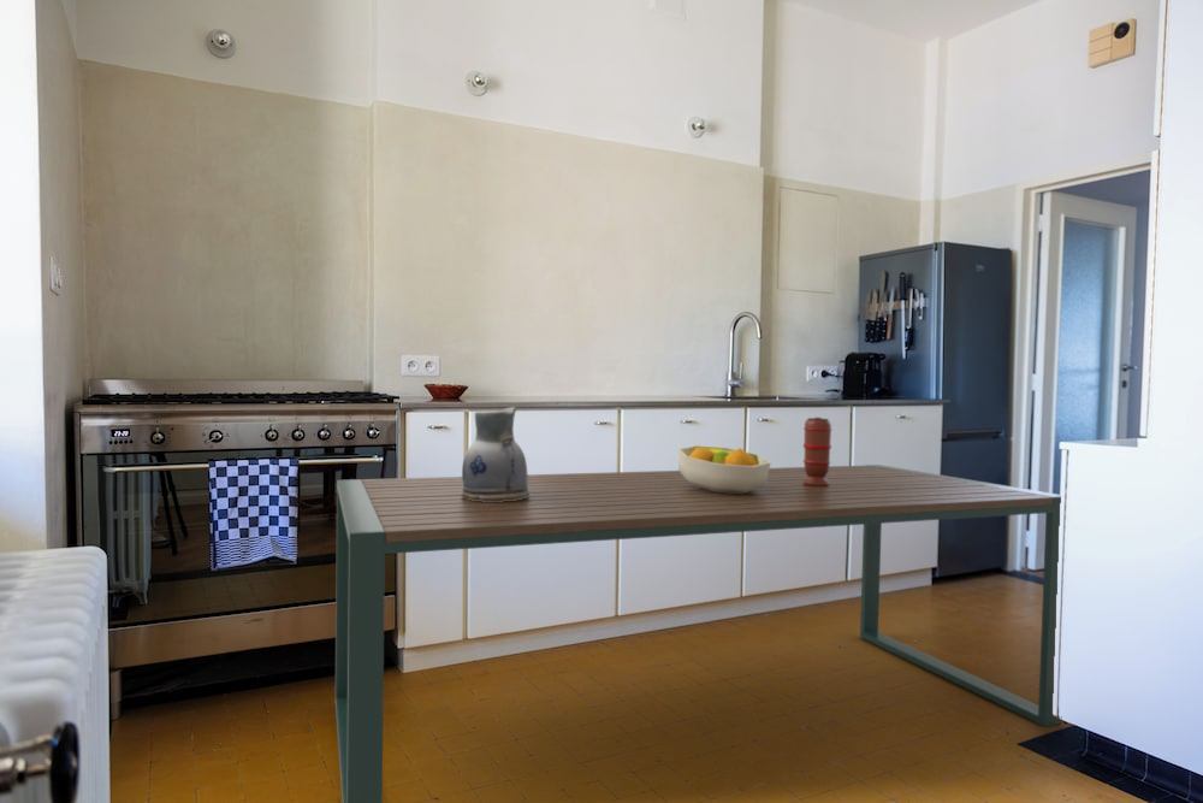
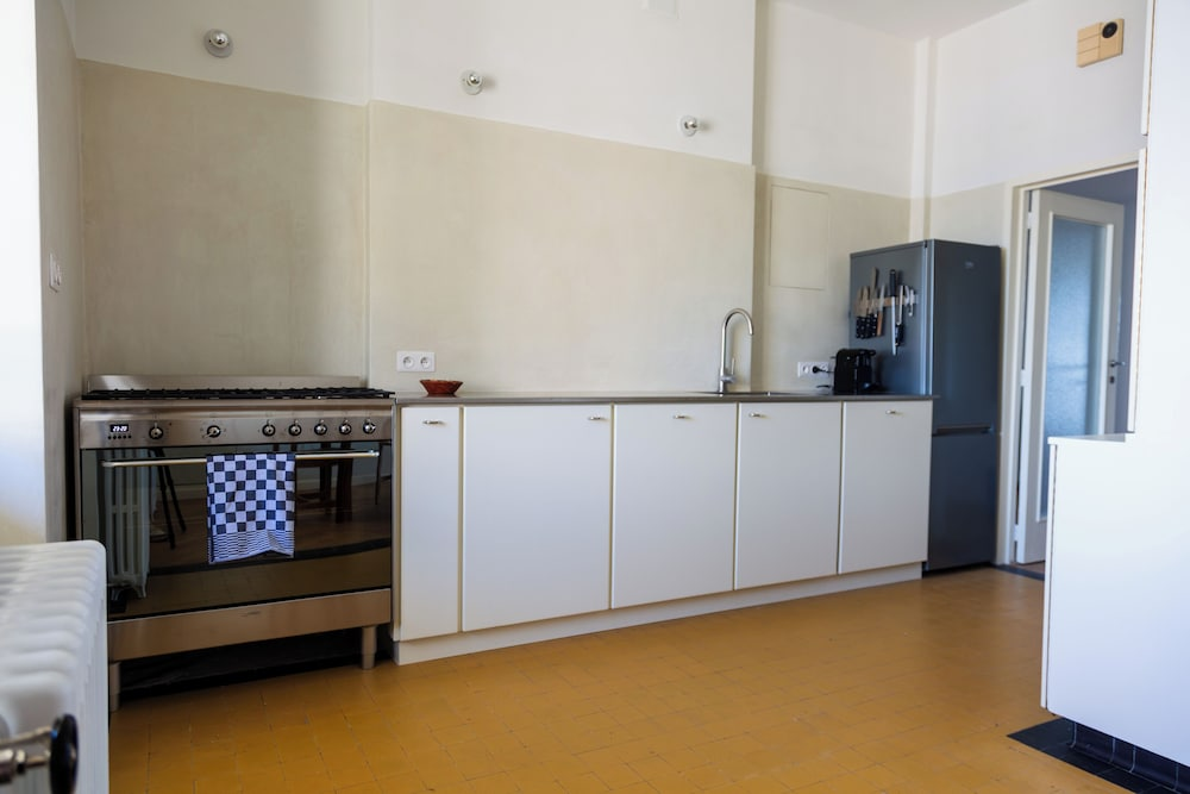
- dining table (688, 535)
- ceramic pitcher (496, 450)
- fruit bowl (721, 465)
- spice grinder (817, 450)
